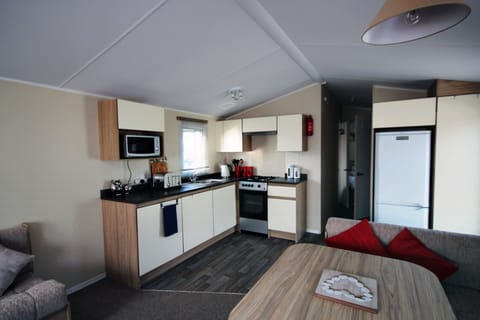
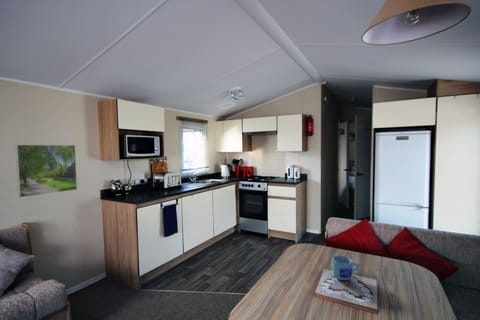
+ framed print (48, 169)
+ mug (345, 268)
